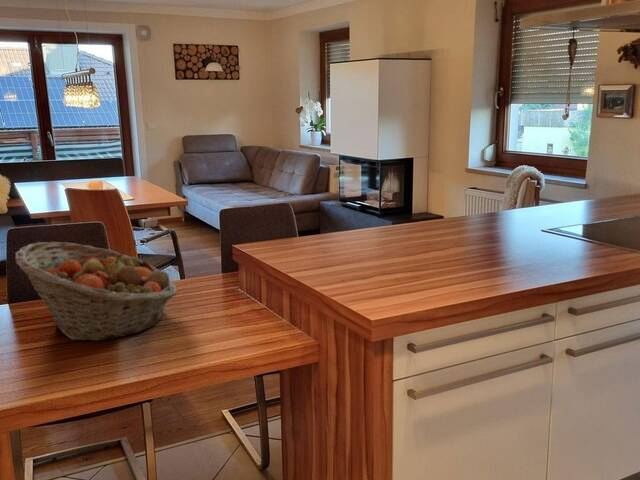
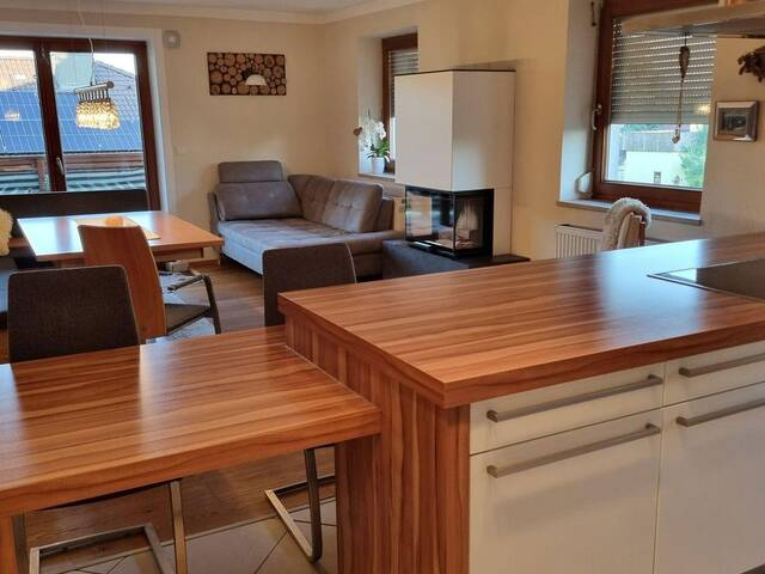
- fruit basket (99, 282)
